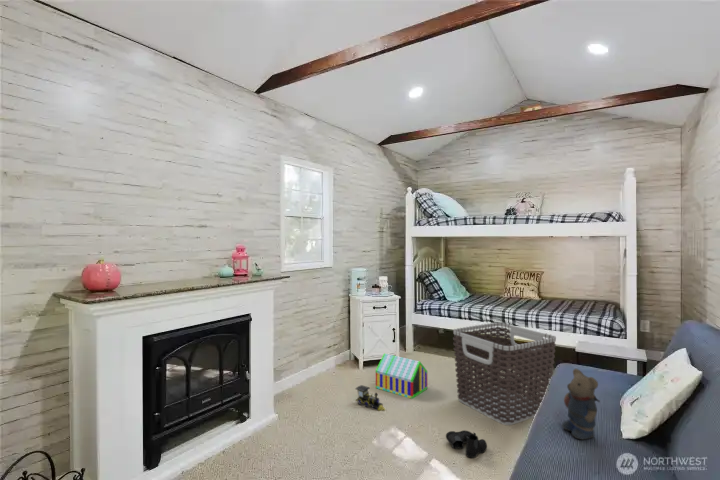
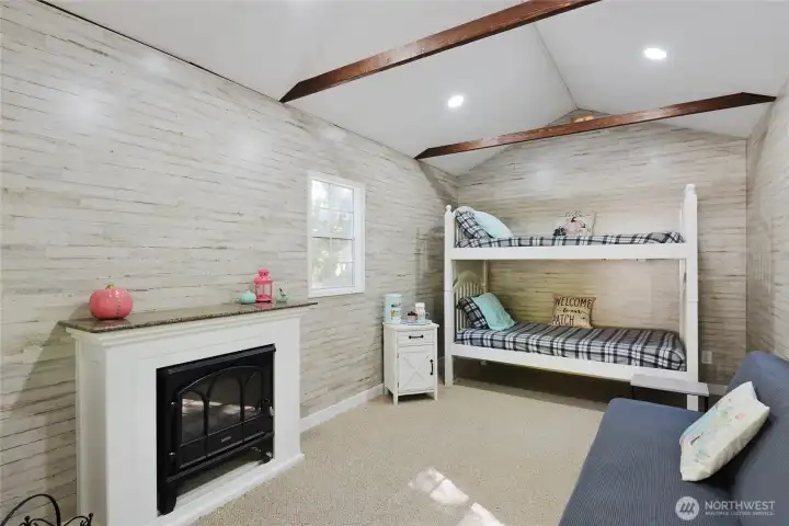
- clothes hamper (502, 368)
- toy train (371, 397)
- teddy bear (580, 402)
- toy house (401, 372)
- boots (464, 437)
